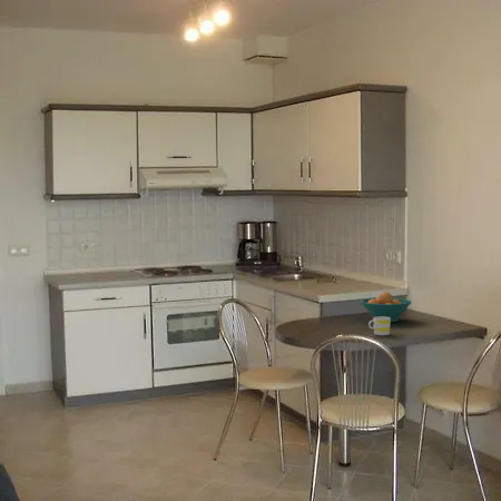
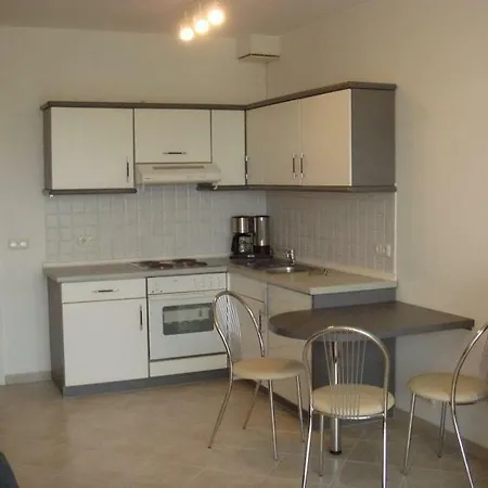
- fruit bowl (385, 306)
- mug (379, 326)
